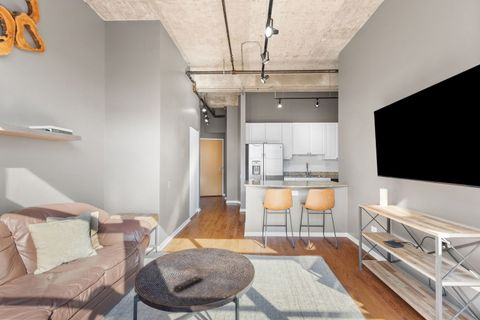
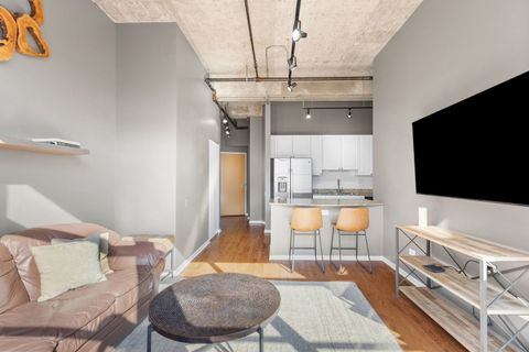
- remote control (188, 283)
